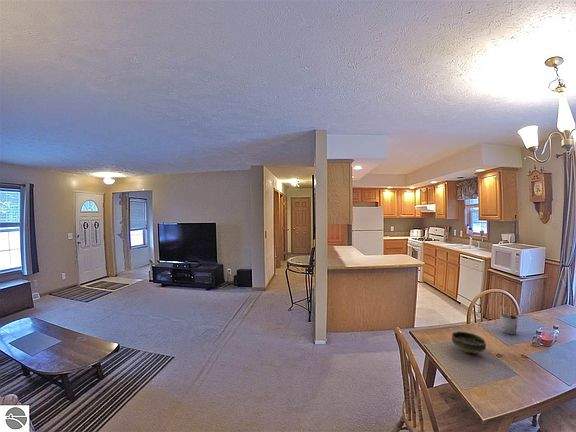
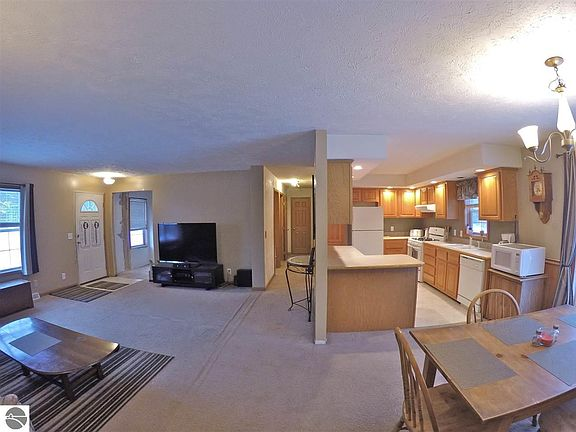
- cup (509, 323)
- bowl (468, 344)
